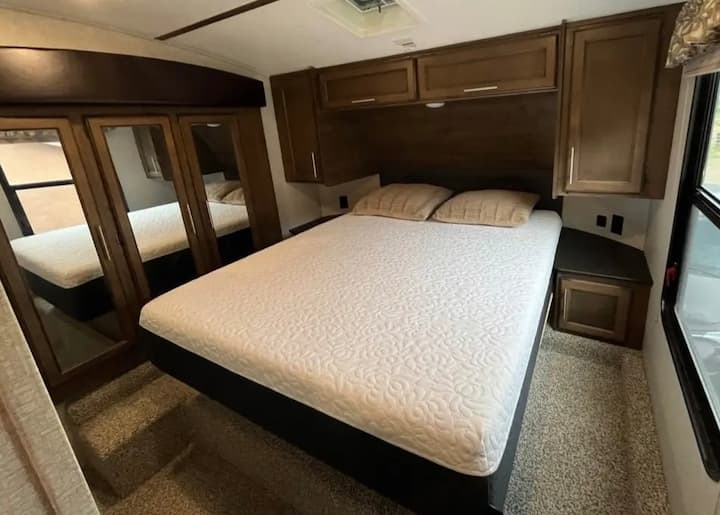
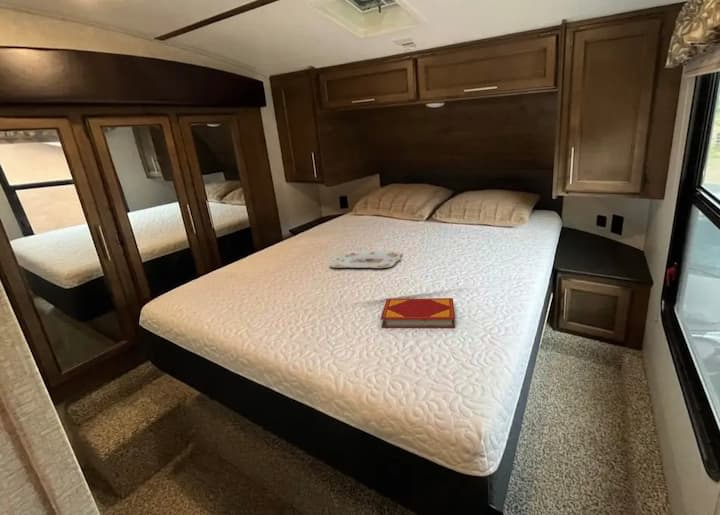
+ serving tray (366, 259)
+ hardback book (418, 312)
